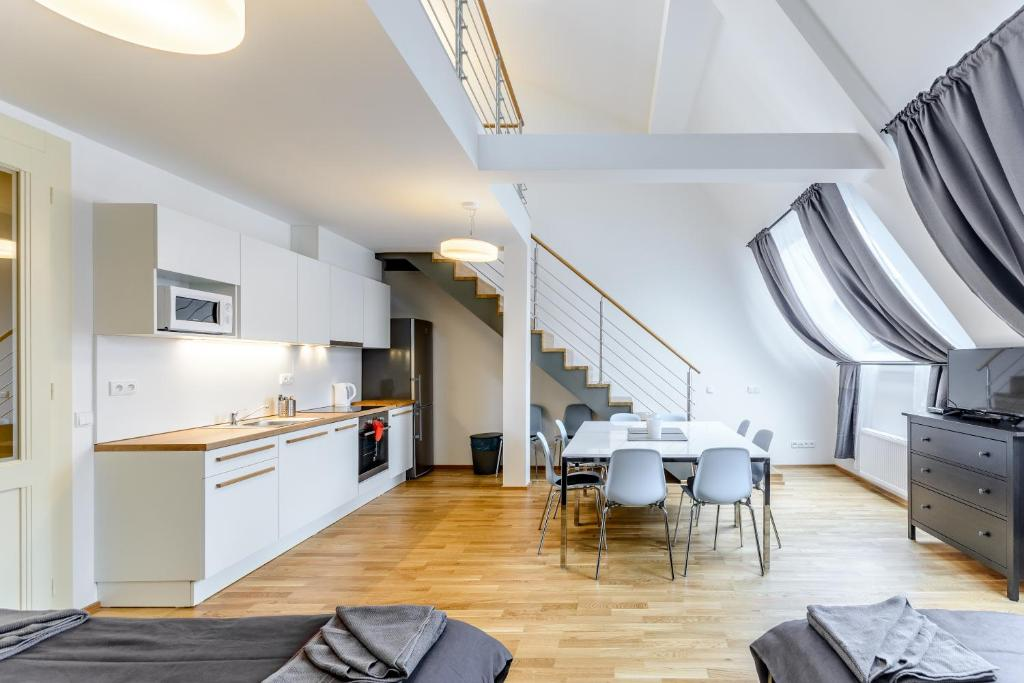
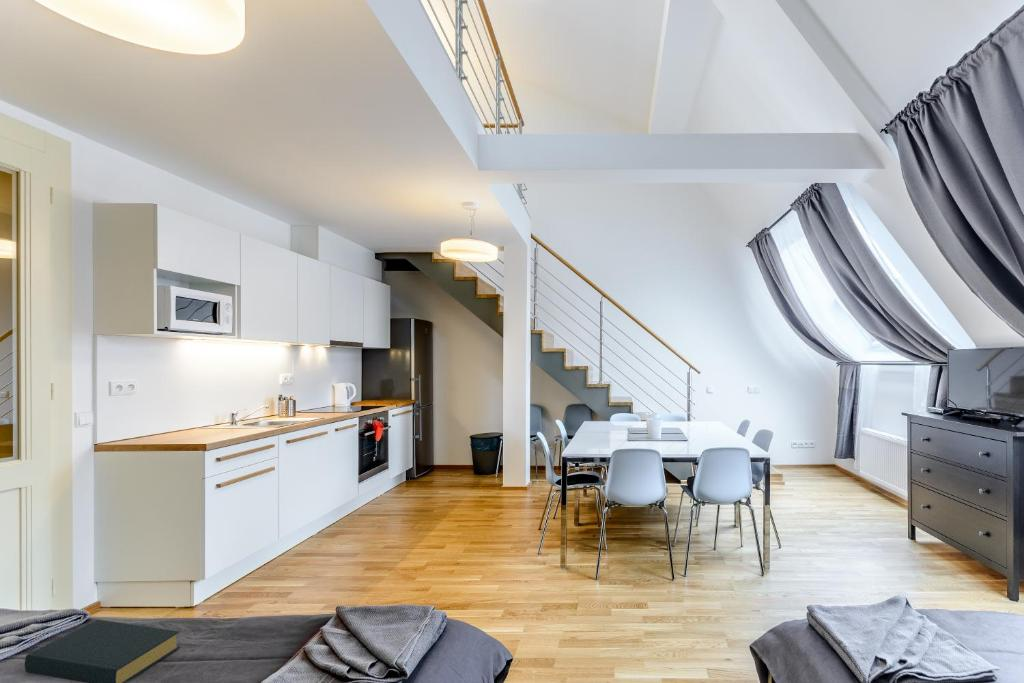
+ hardback book (105, 651)
